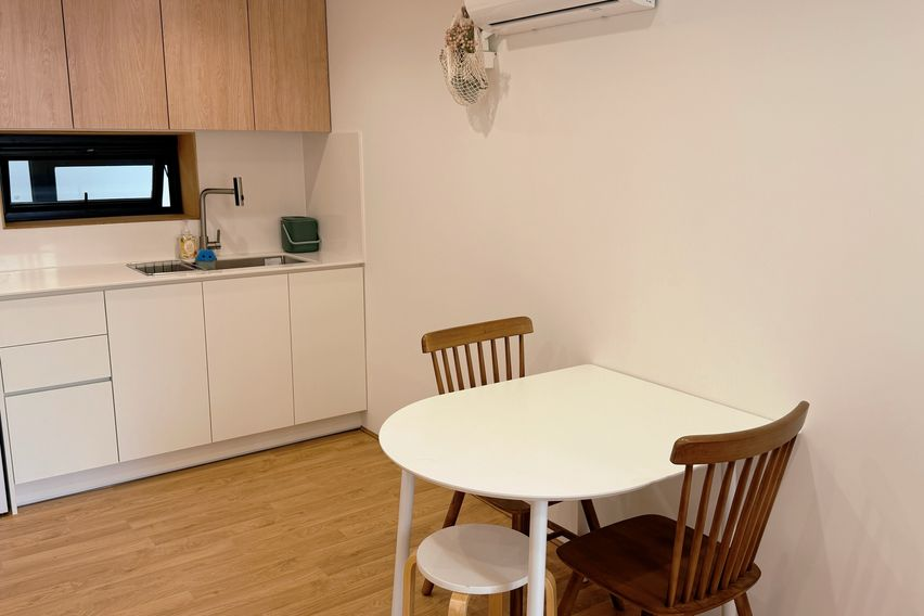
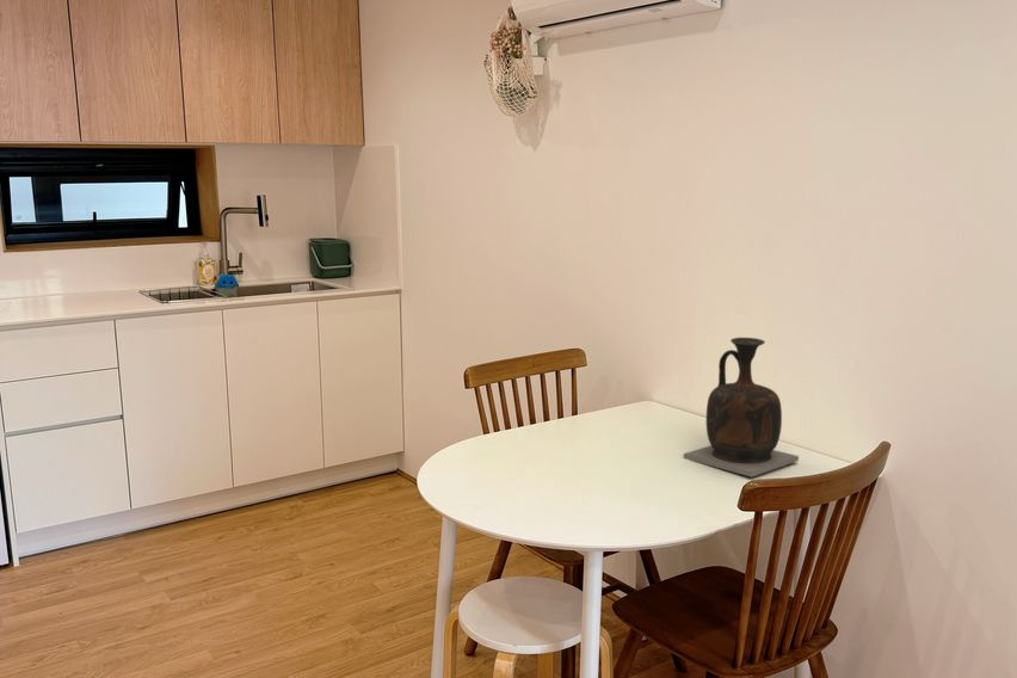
+ vase (742, 400)
